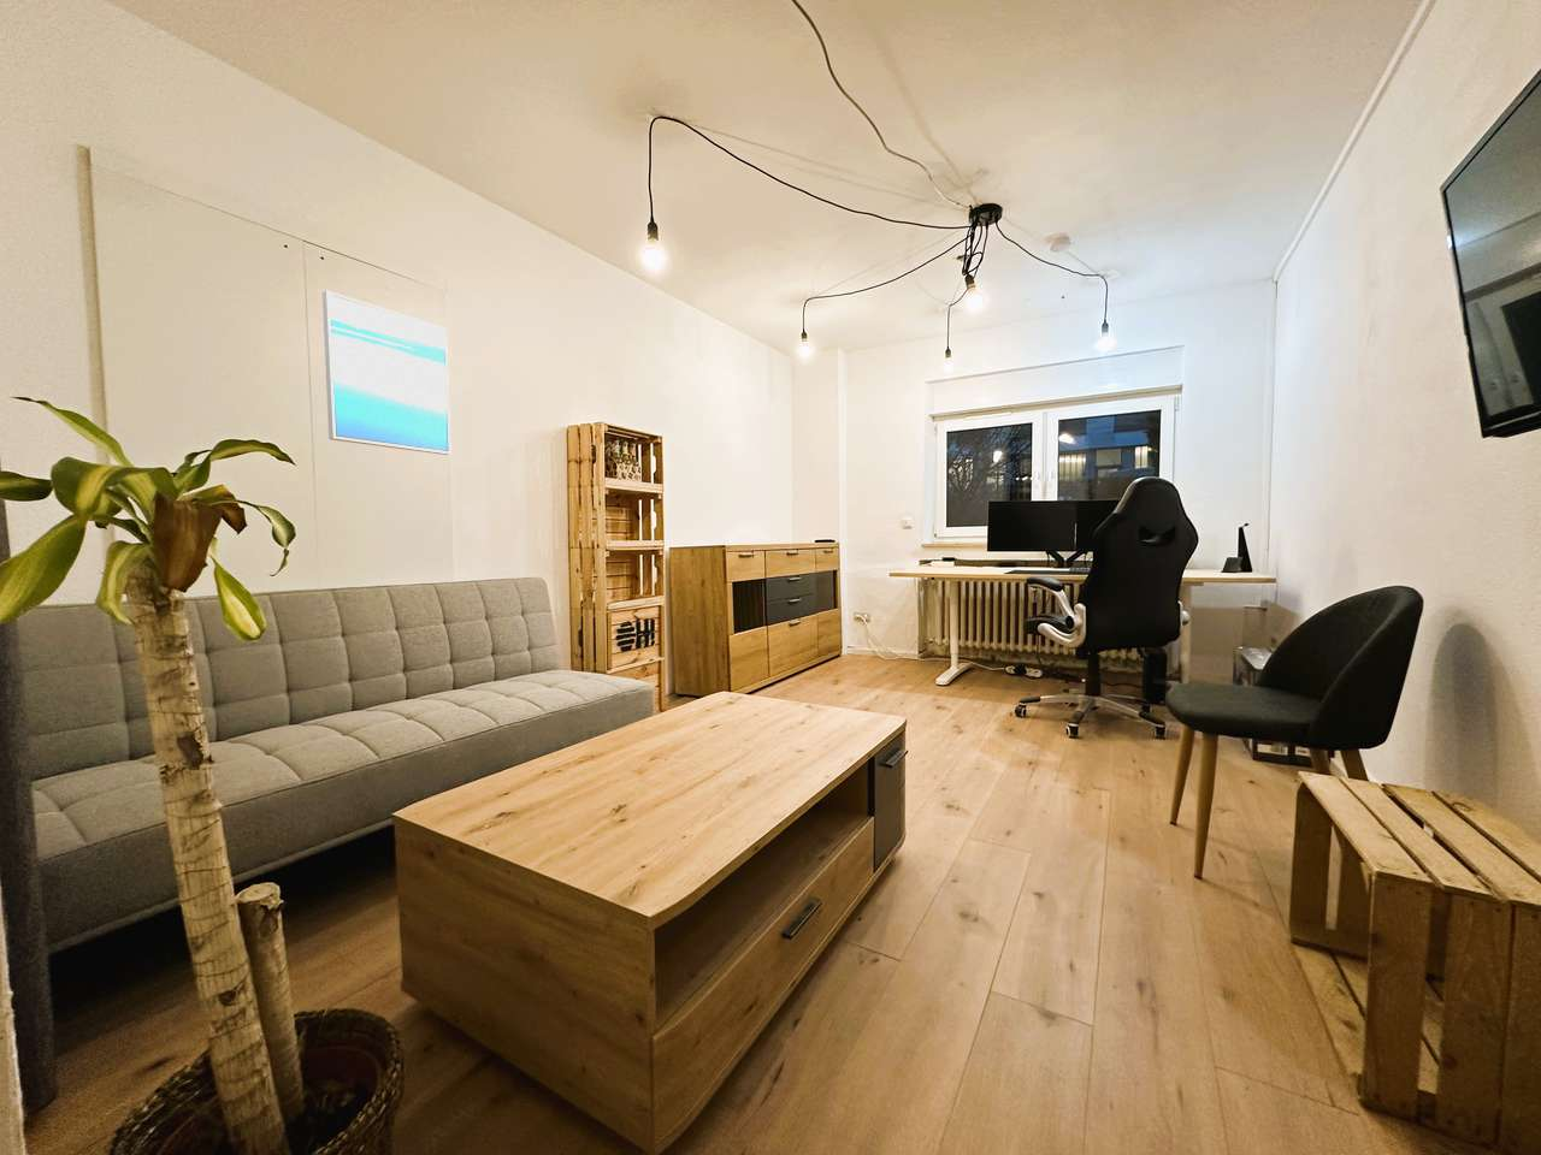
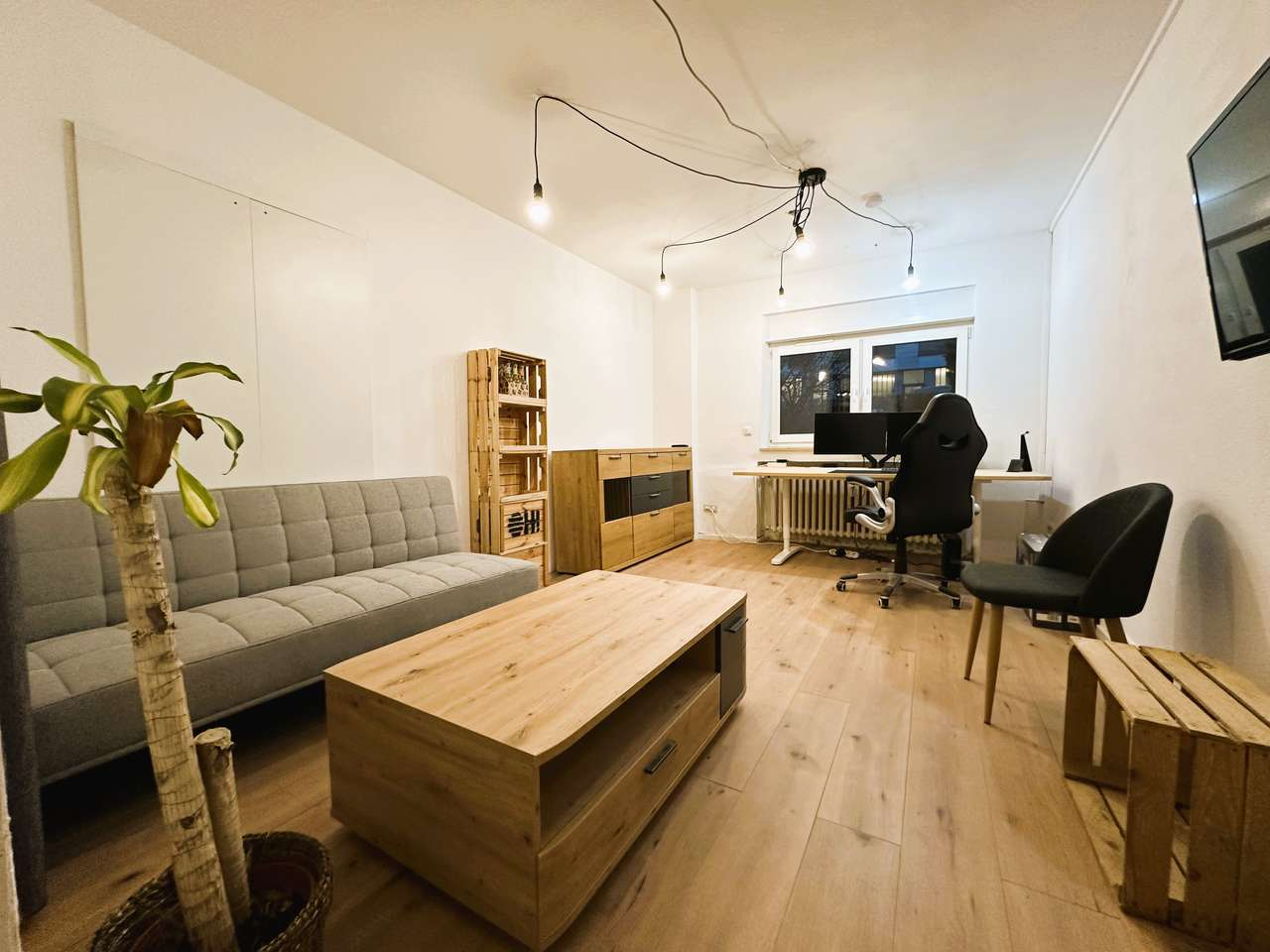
- wall art (391, 379)
